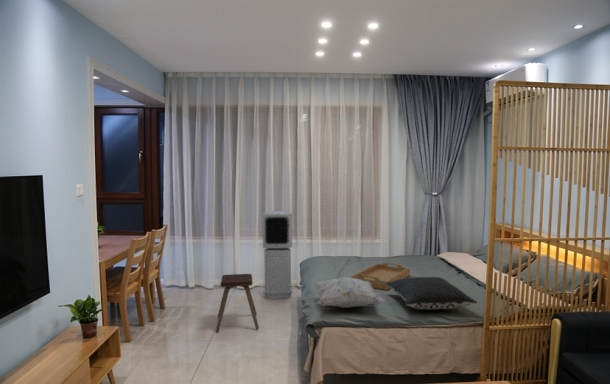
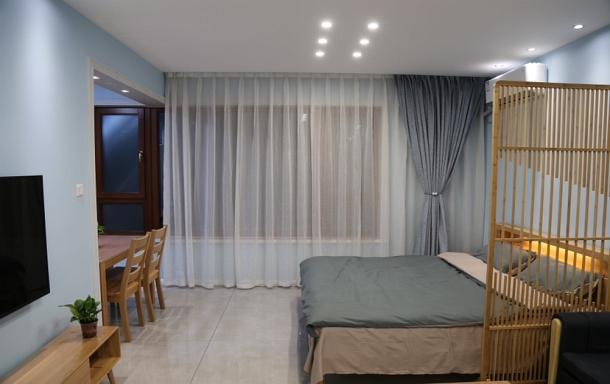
- pillow (427, 292)
- air purifier (278, 253)
- music stool (227, 296)
- decorative pillow (346, 292)
- serving tray (381, 274)
